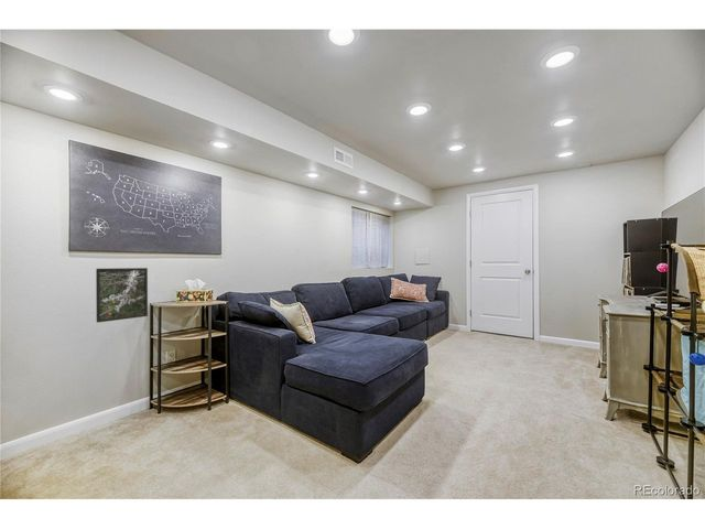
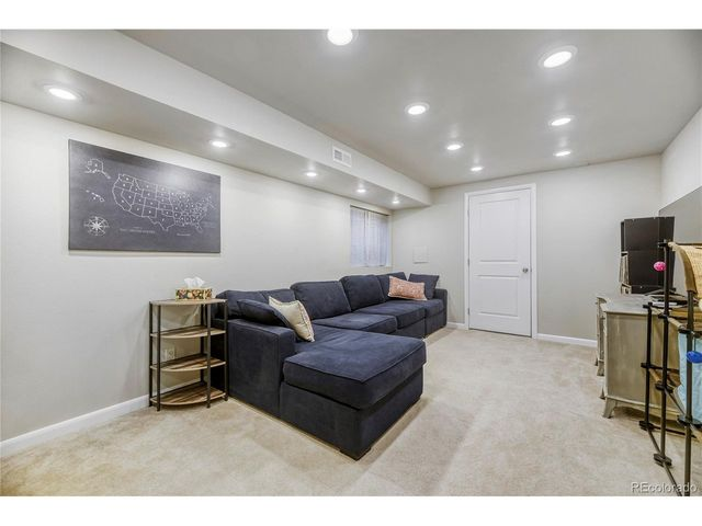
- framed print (122, 293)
